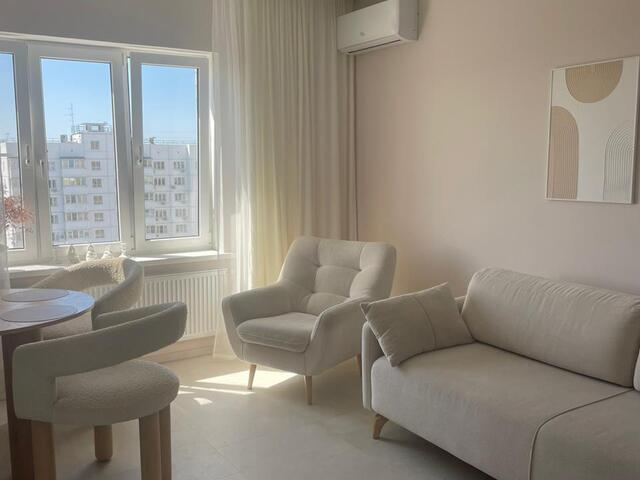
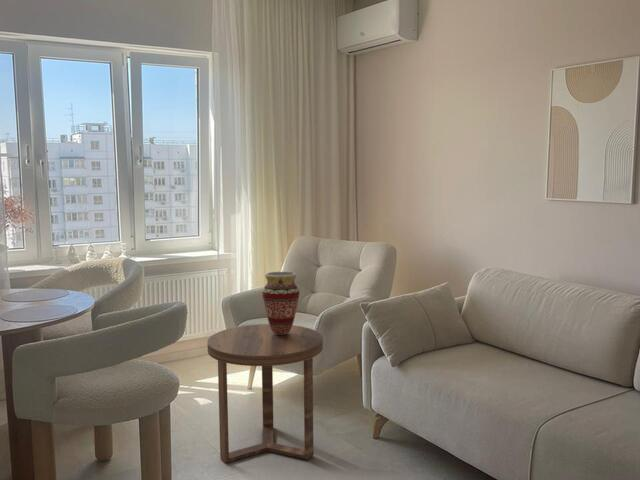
+ side table (266, 393)
+ vase (281, 303)
